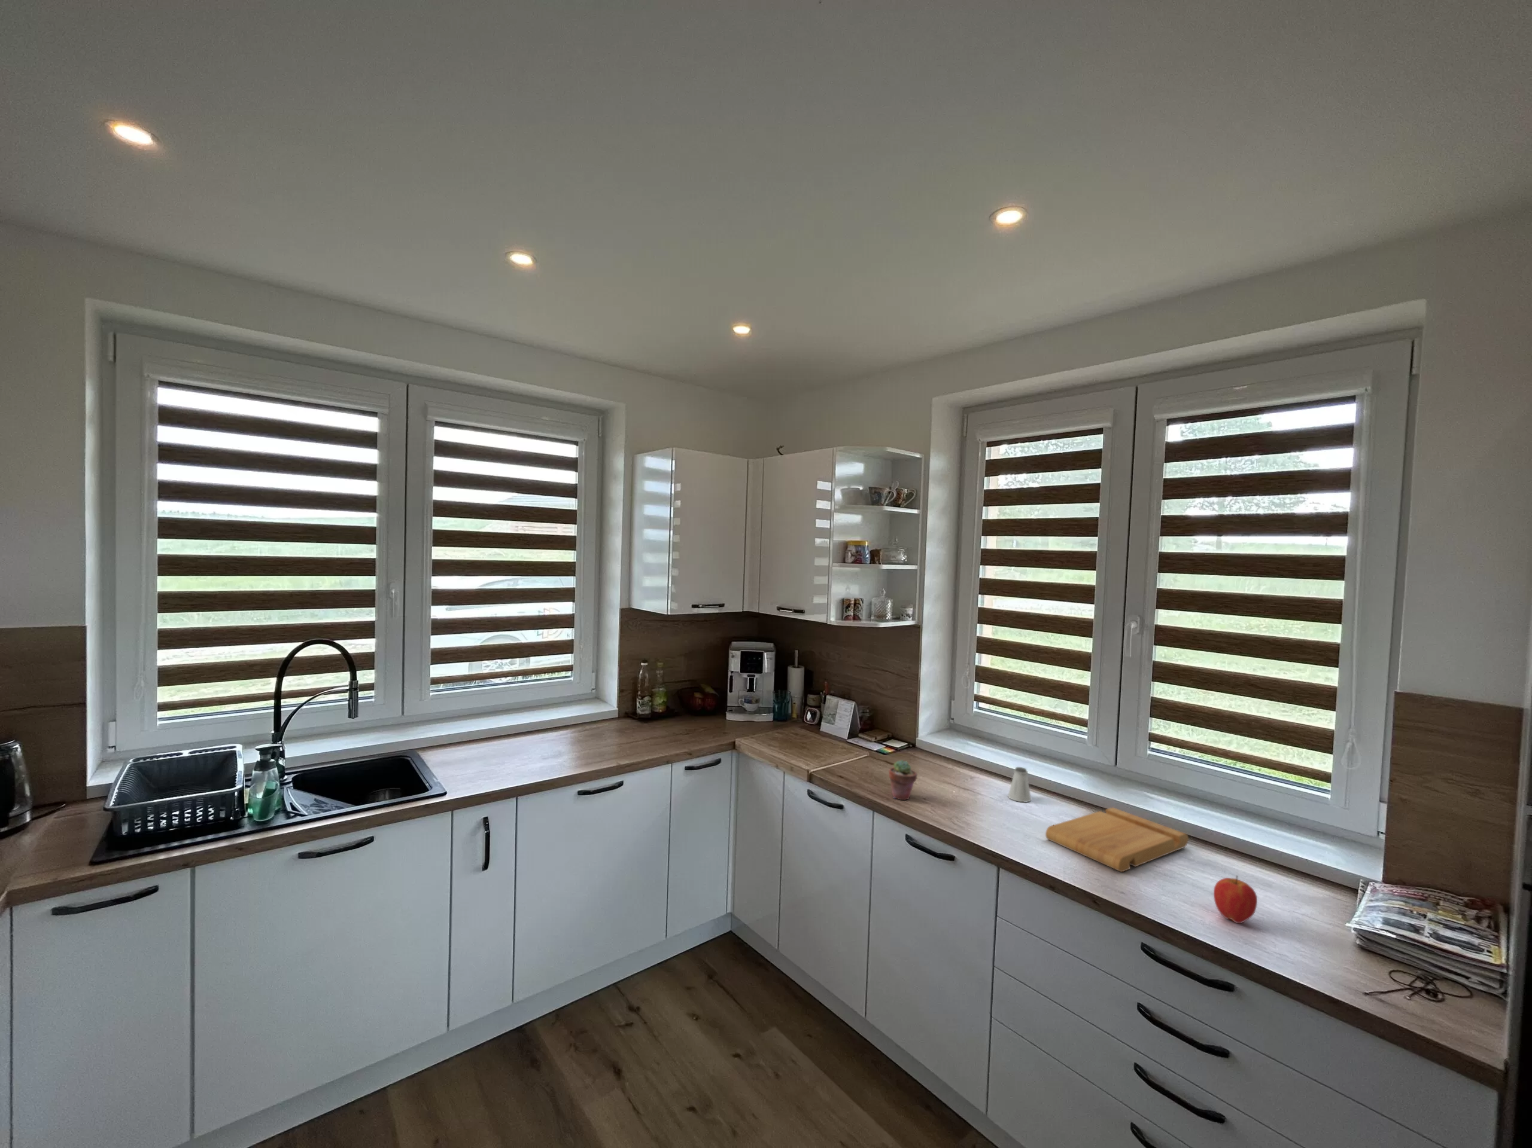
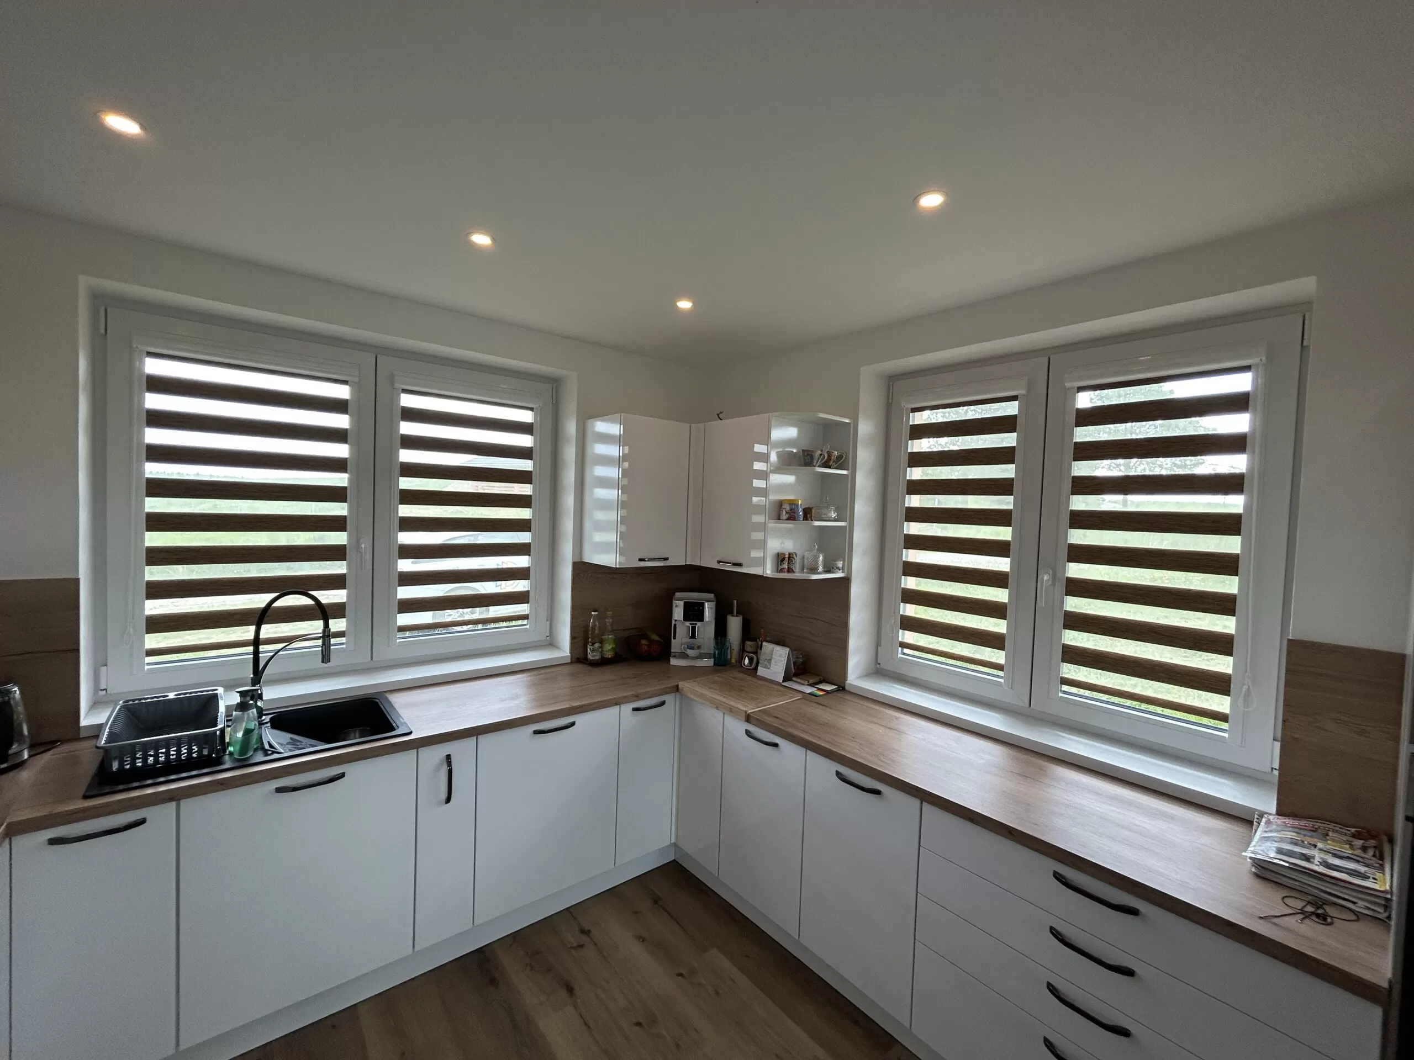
- saltshaker (1019, 784)
- apple (1234, 897)
- cutting board (1117, 837)
- potted succulent (902, 779)
